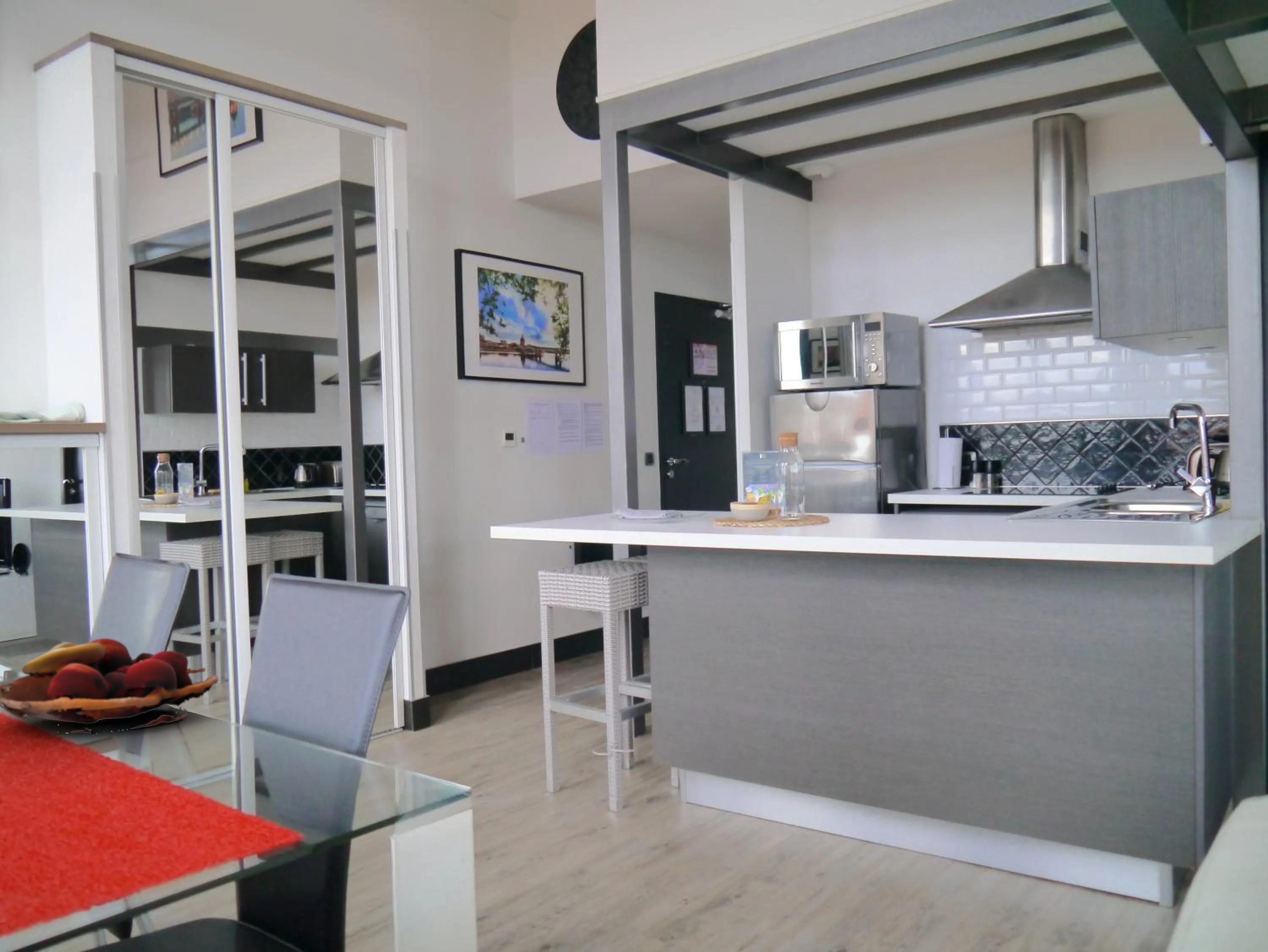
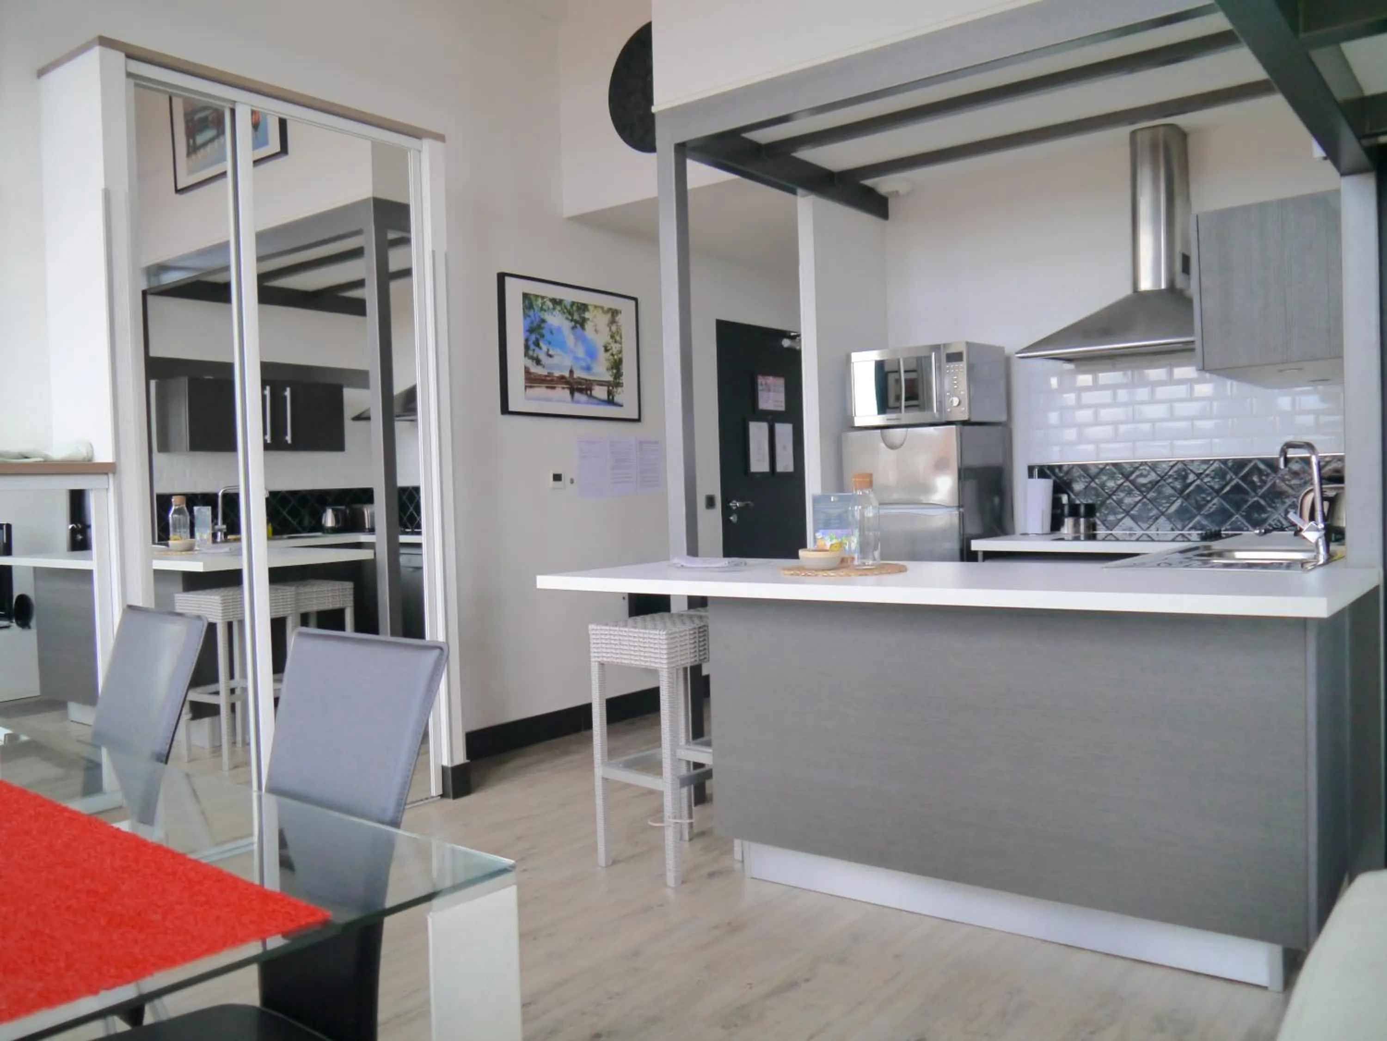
- fruit basket (102, 680)
